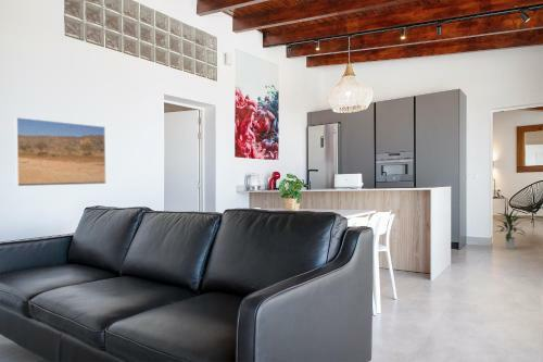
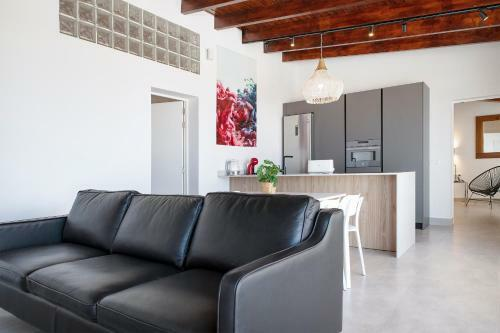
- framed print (64, 153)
- indoor plant (508, 228)
